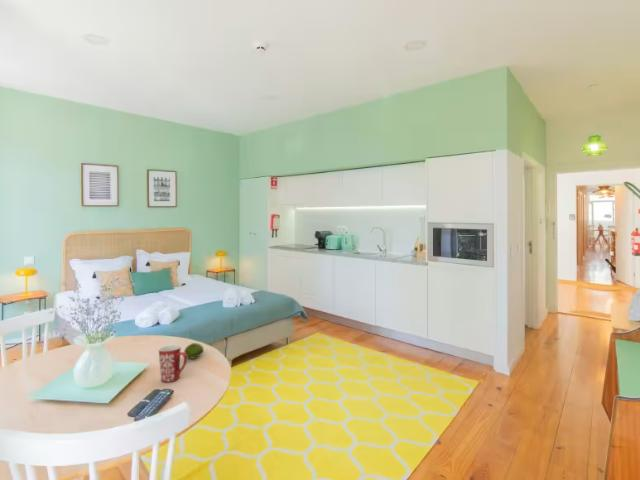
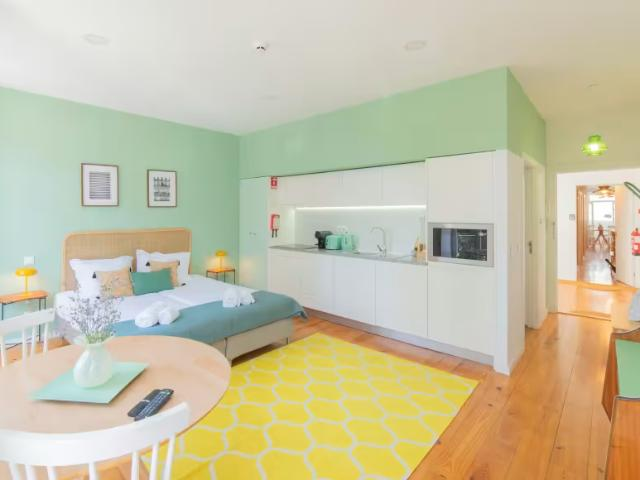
- fruit (193, 350)
- mug (173, 363)
